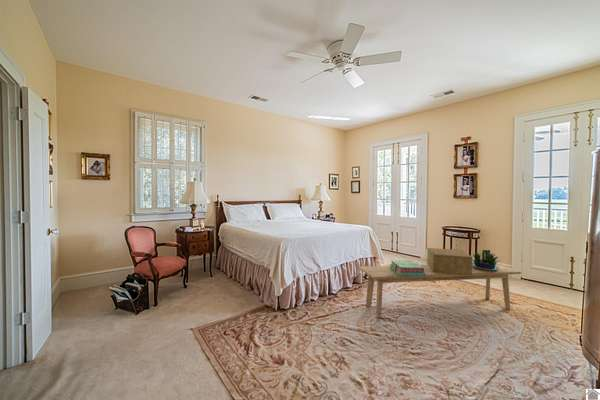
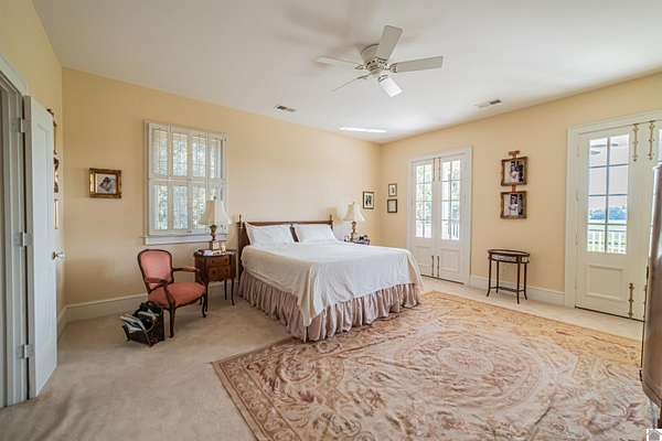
- stack of books (406, 267)
- decorative box (448, 260)
- bench (437, 280)
- potted plant (487, 259)
